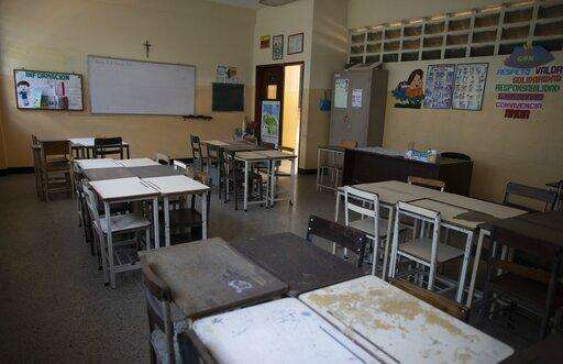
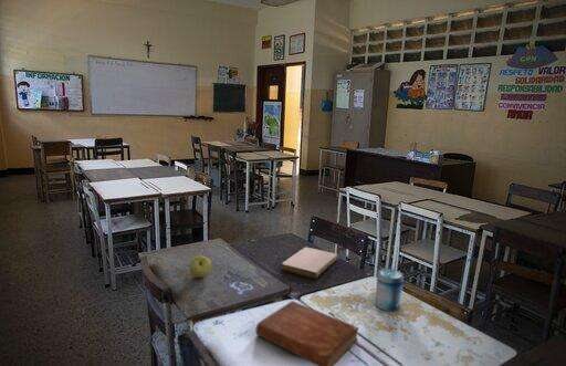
+ beverage can (388, 289)
+ bible (306, 332)
+ notebook (310, 261)
+ apple (200, 266)
